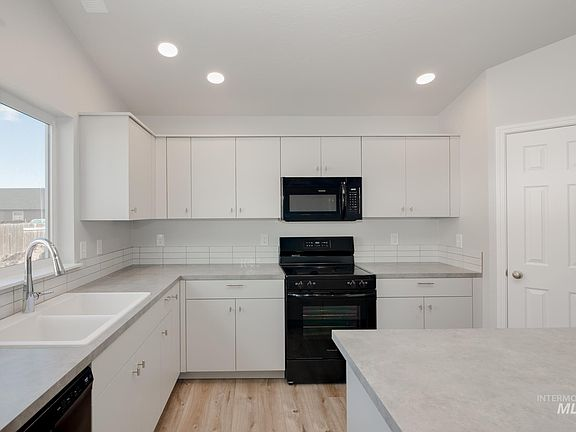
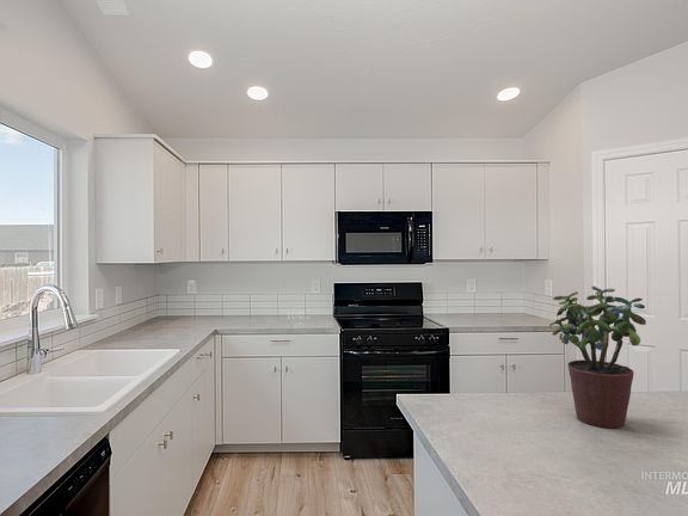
+ potted plant (604, 354)
